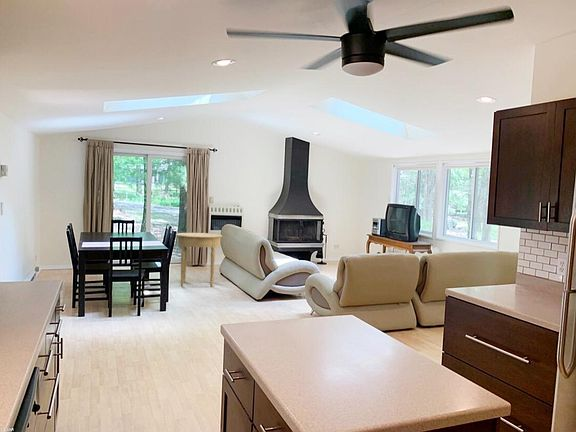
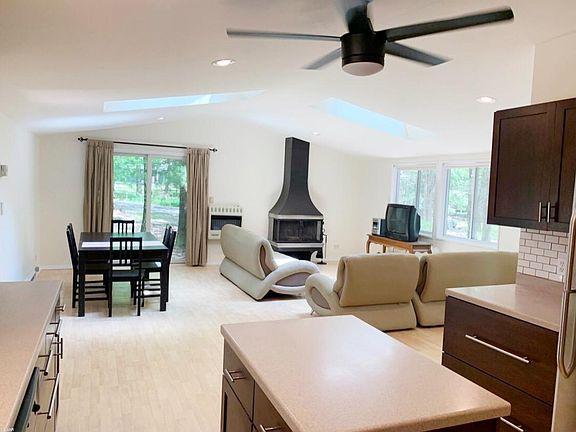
- side table (186, 258)
